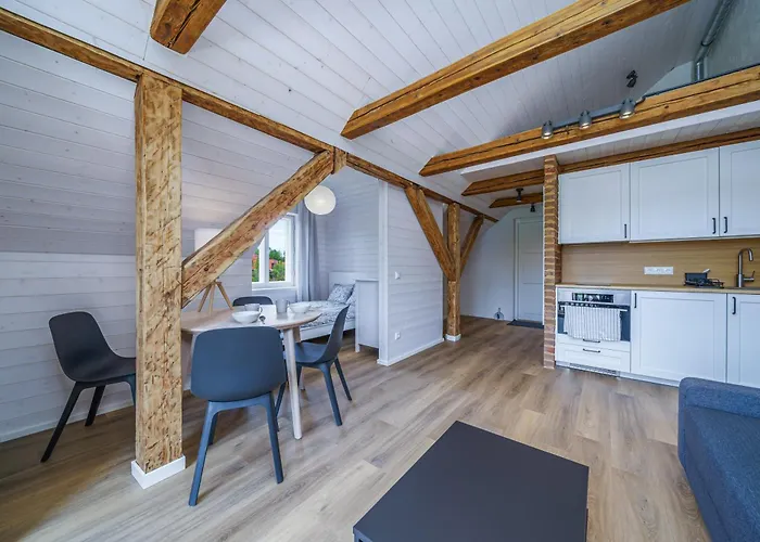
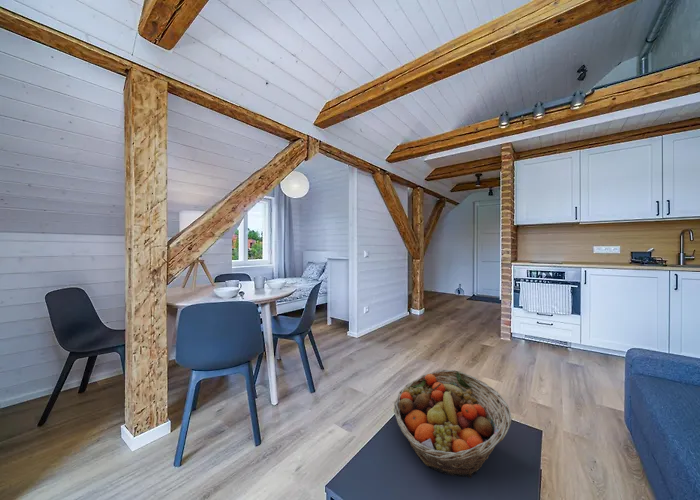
+ fruit basket (446, 414)
